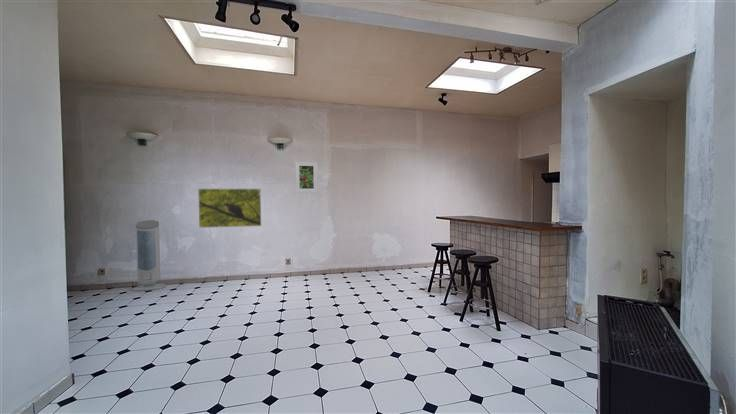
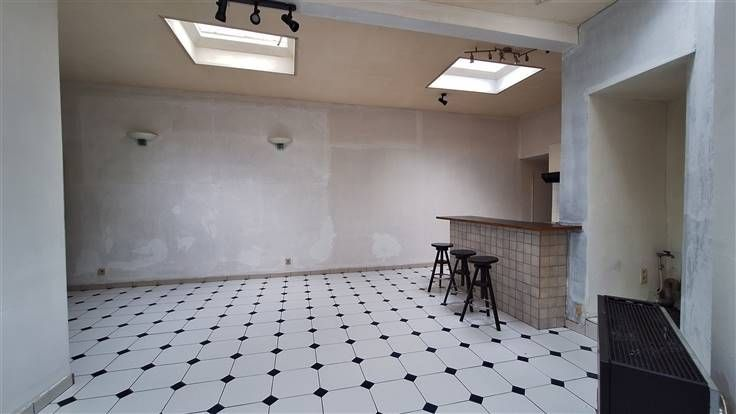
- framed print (230, 207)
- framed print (306, 177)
- air purifier (148, 254)
